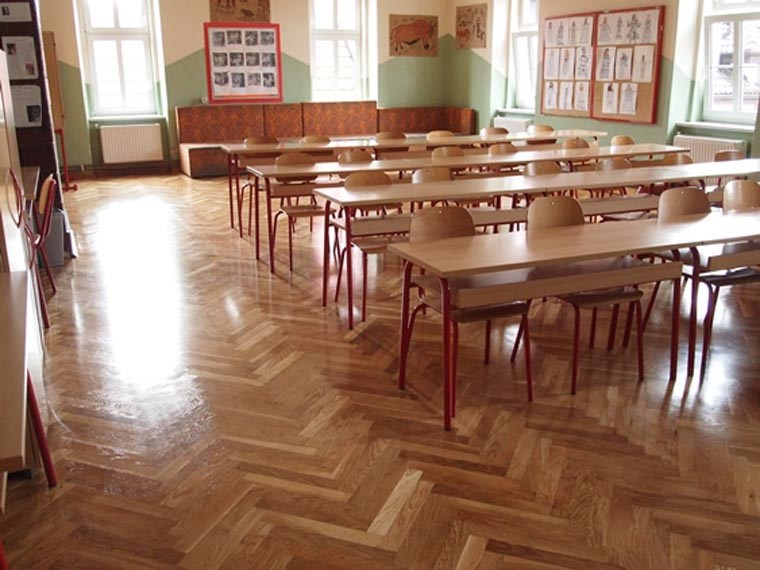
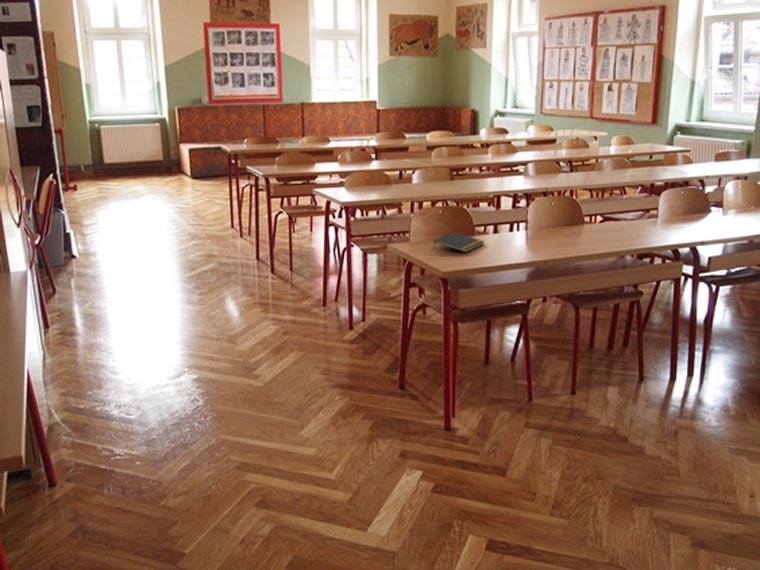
+ notepad (459, 241)
